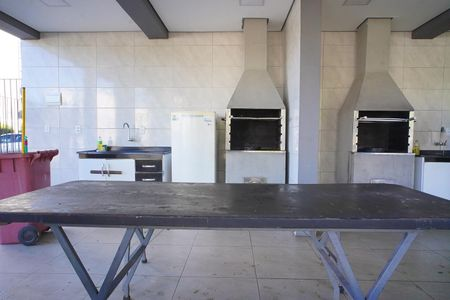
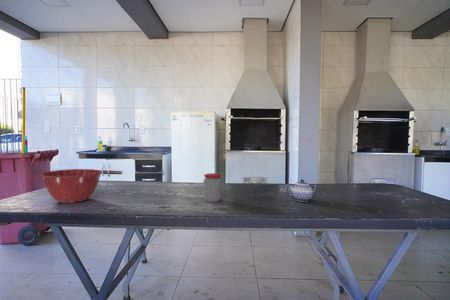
+ teapot (301, 189)
+ jar (212, 187)
+ mixing bowl (73, 186)
